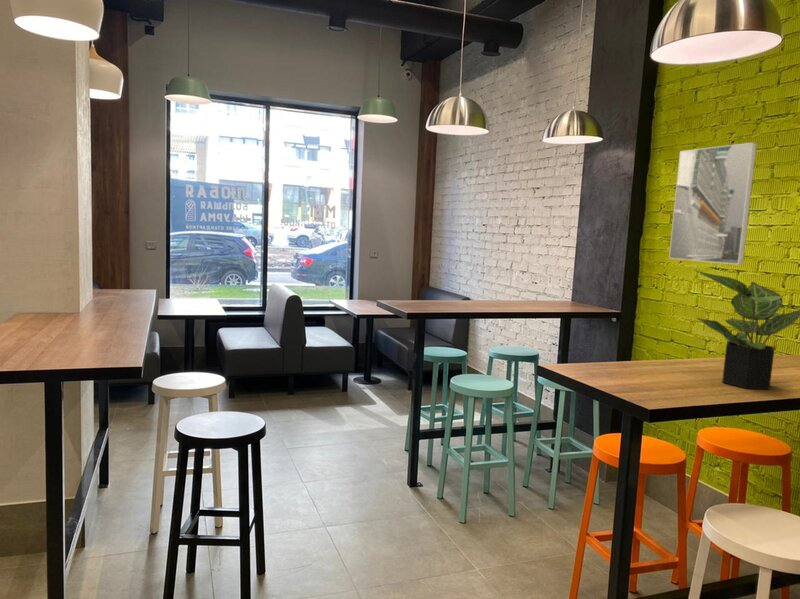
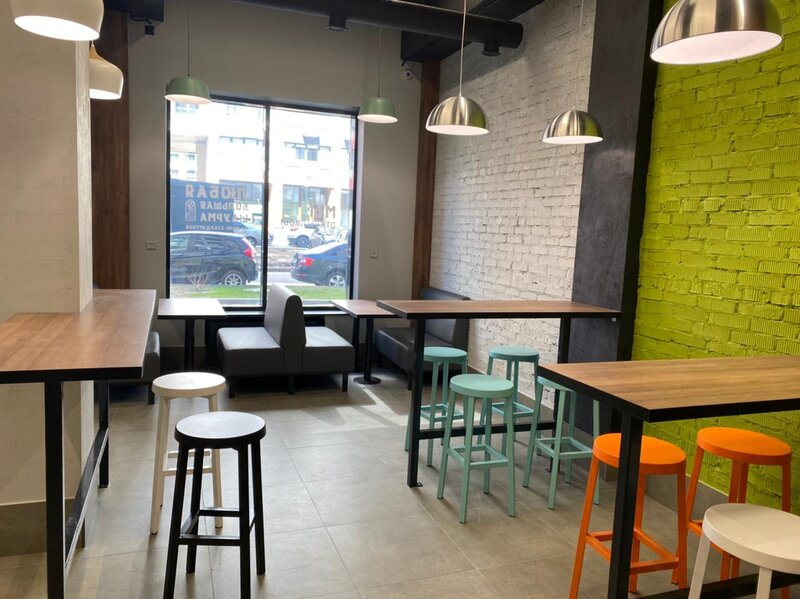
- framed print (709, 204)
- potted plant (743, 327)
